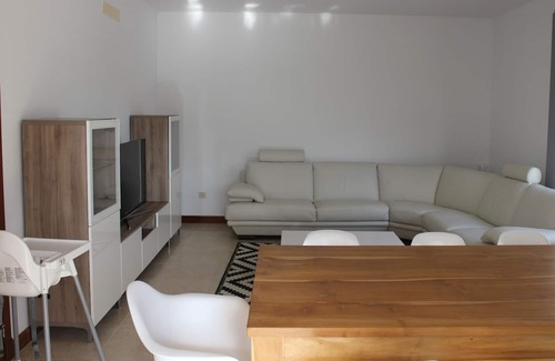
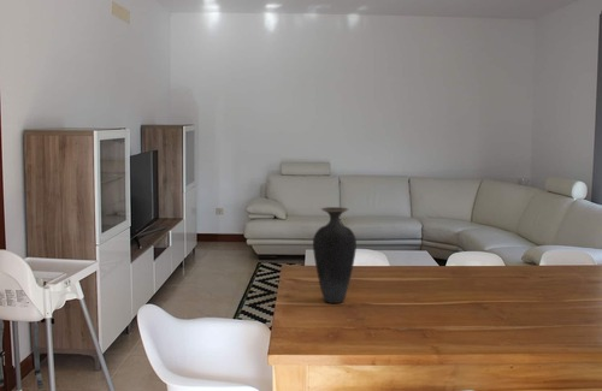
+ vase (334, 255)
